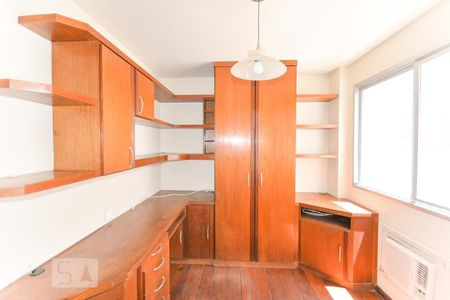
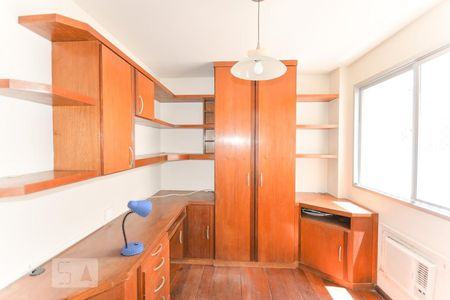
+ desk lamp (141, 216)
